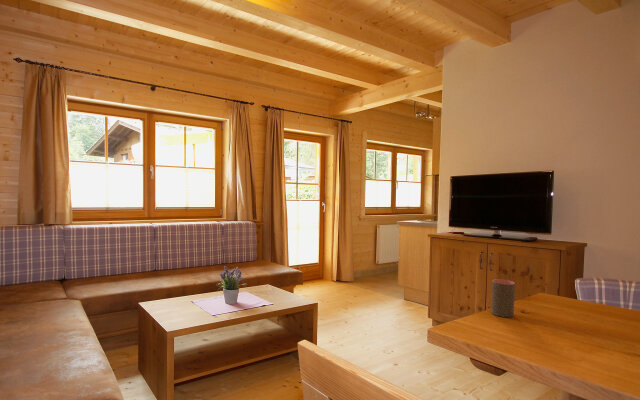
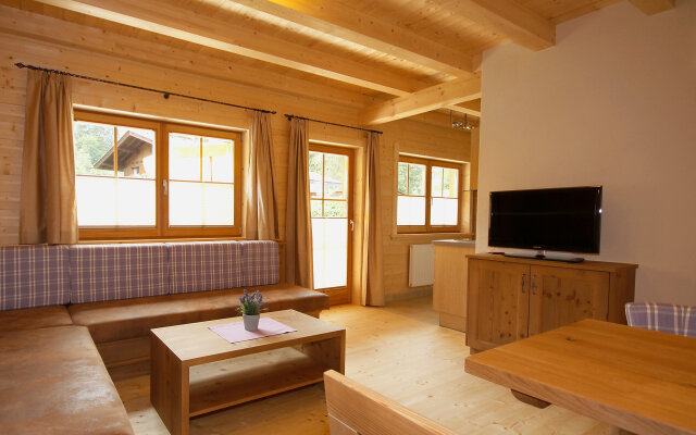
- cup (502, 297)
